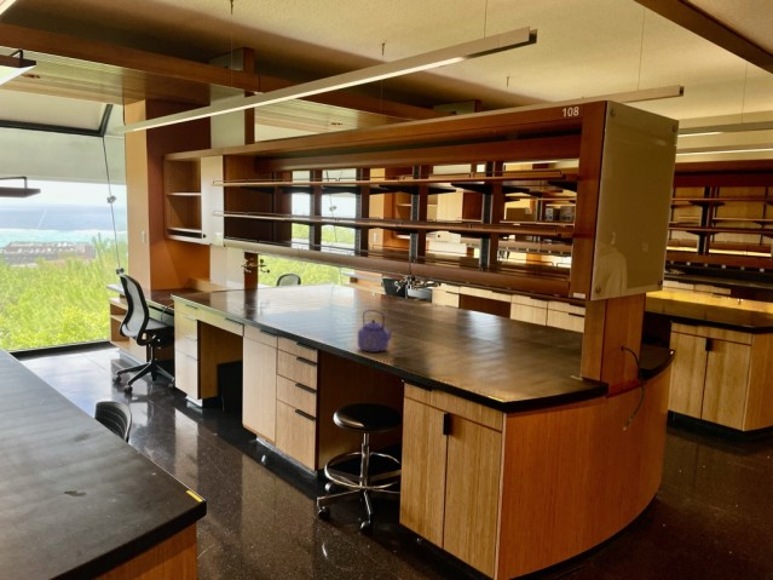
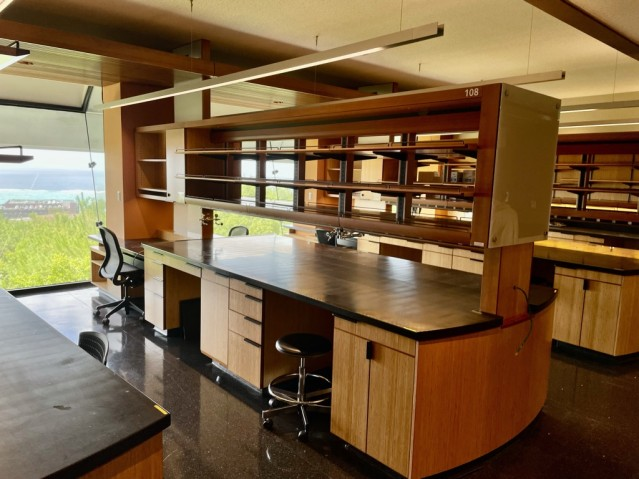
- kettle (376, 331)
